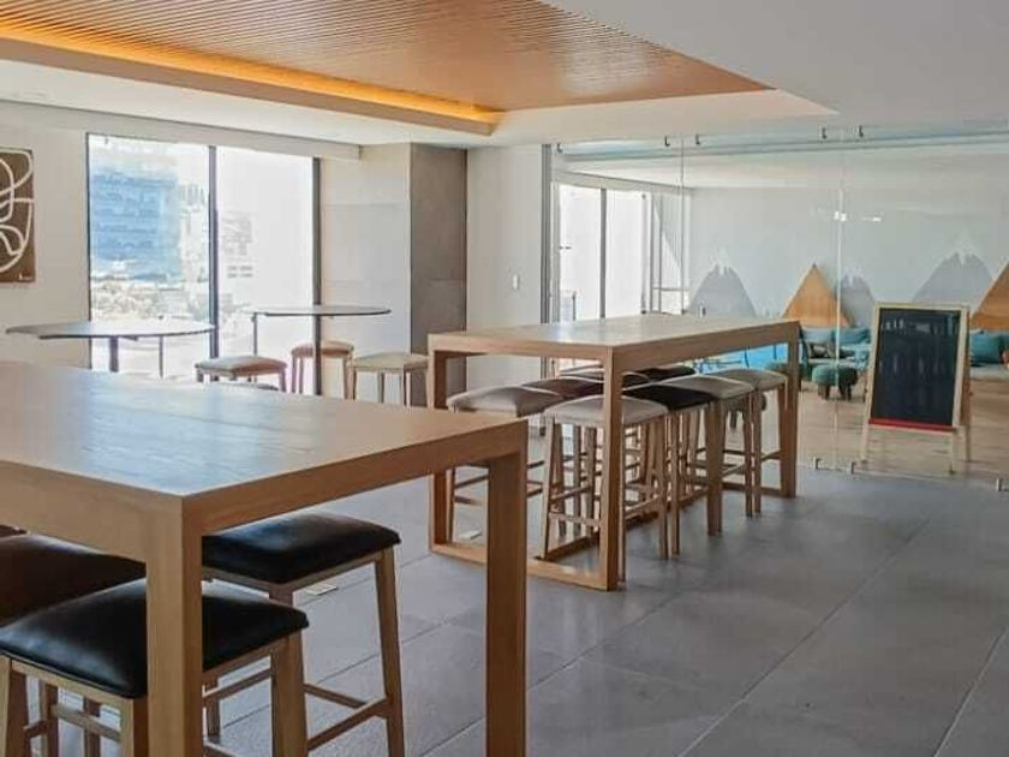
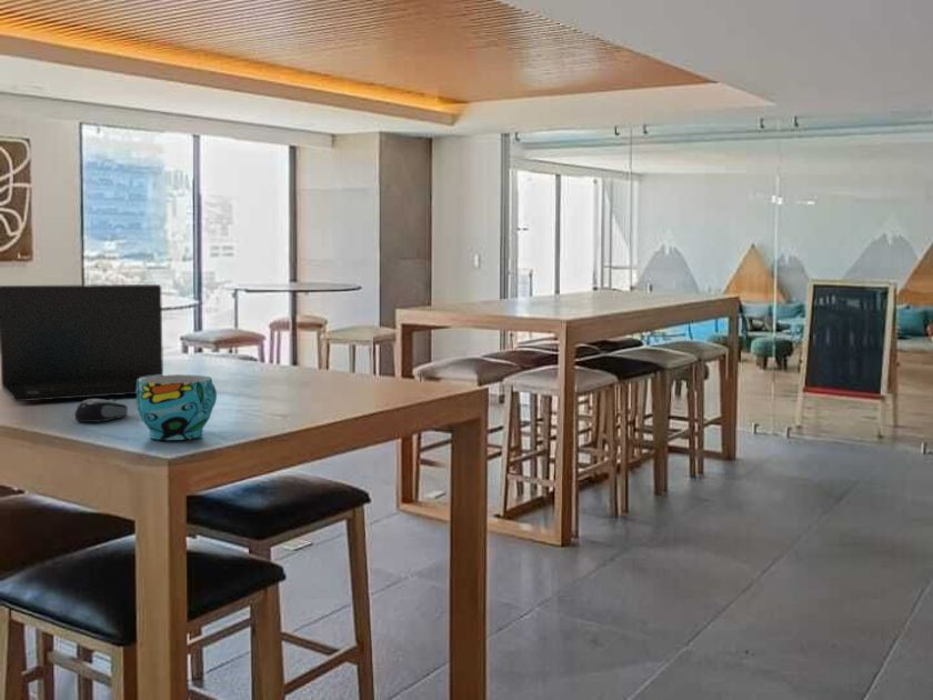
+ computer mouse (101, 408)
+ laptop (93, 339)
+ cup (177, 407)
